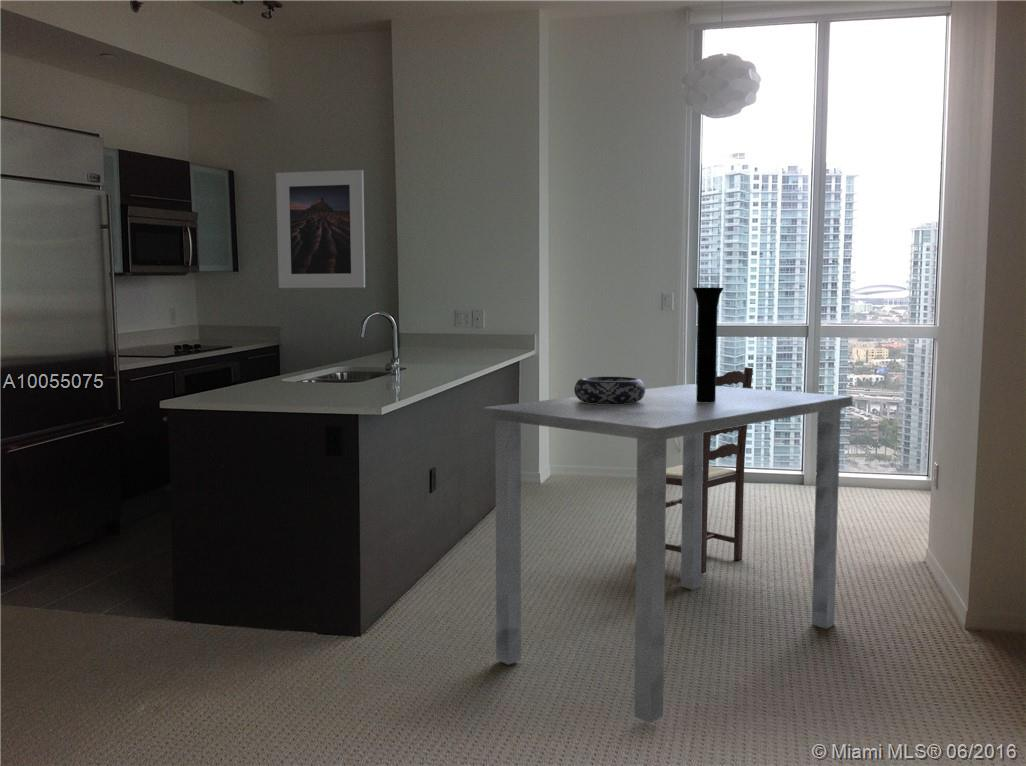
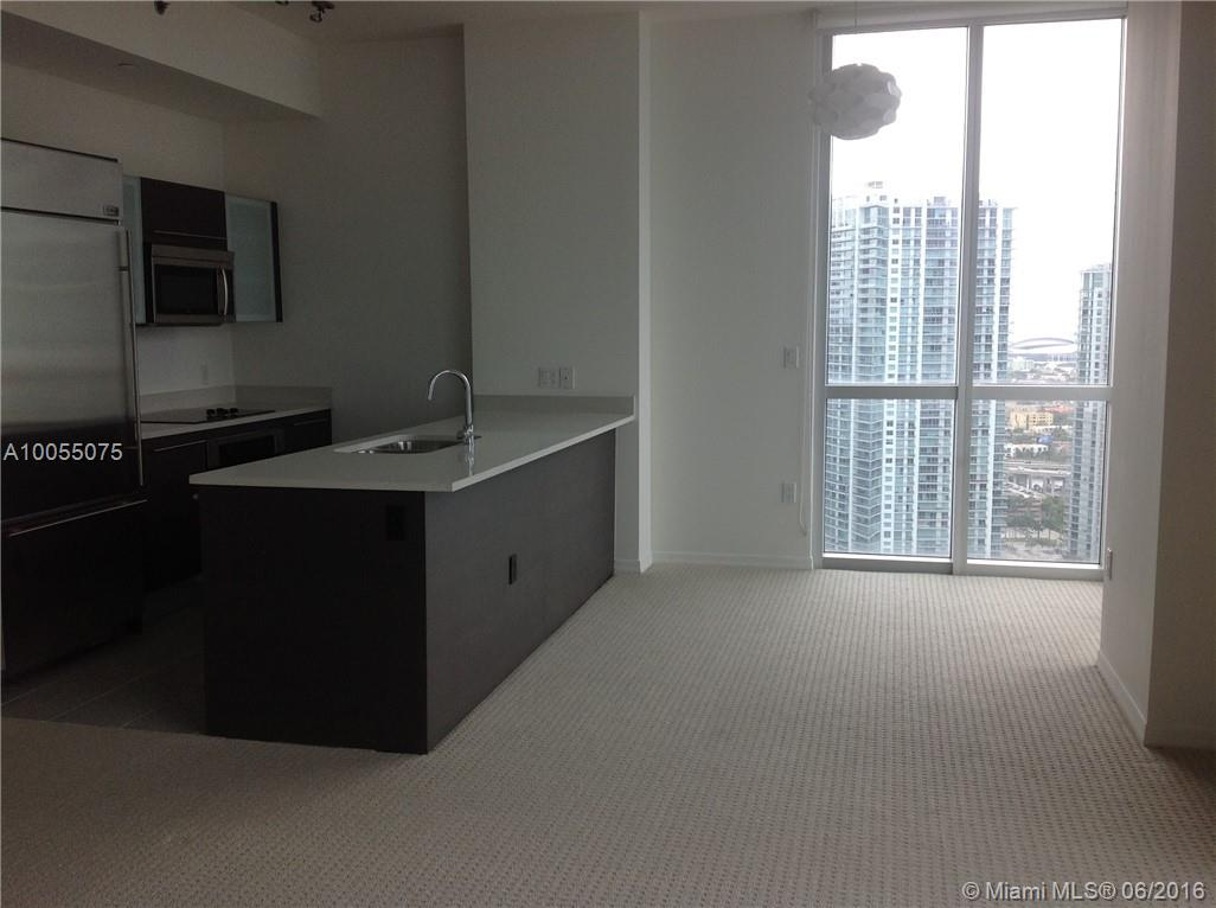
- vase (707, 344)
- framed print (320, 229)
- dining chair (703, 464)
- dining table (682, 523)
- decorative bowl (609, 389)
